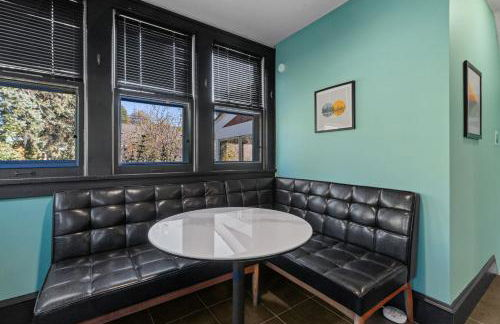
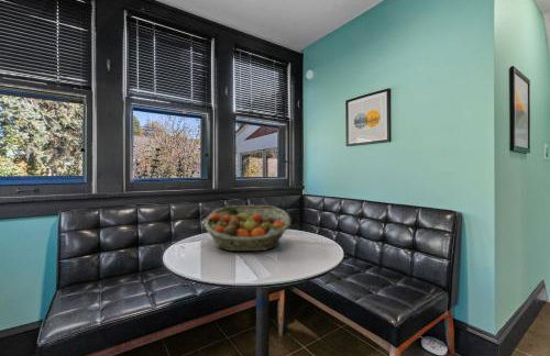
+ fruit basket (248, 225)
